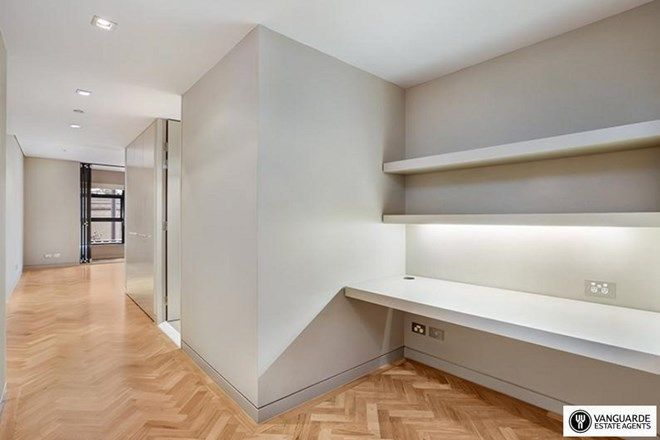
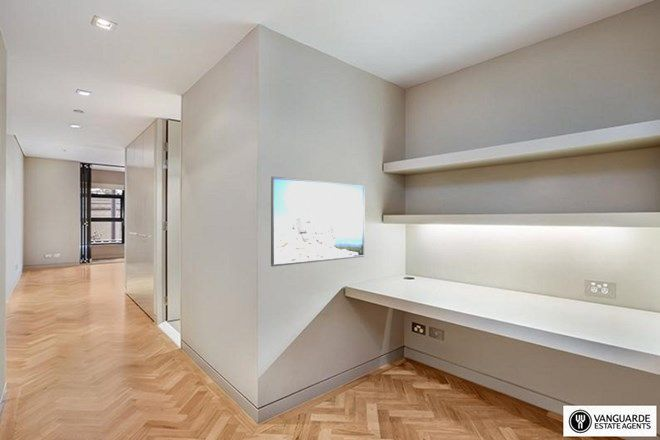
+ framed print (323, 221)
